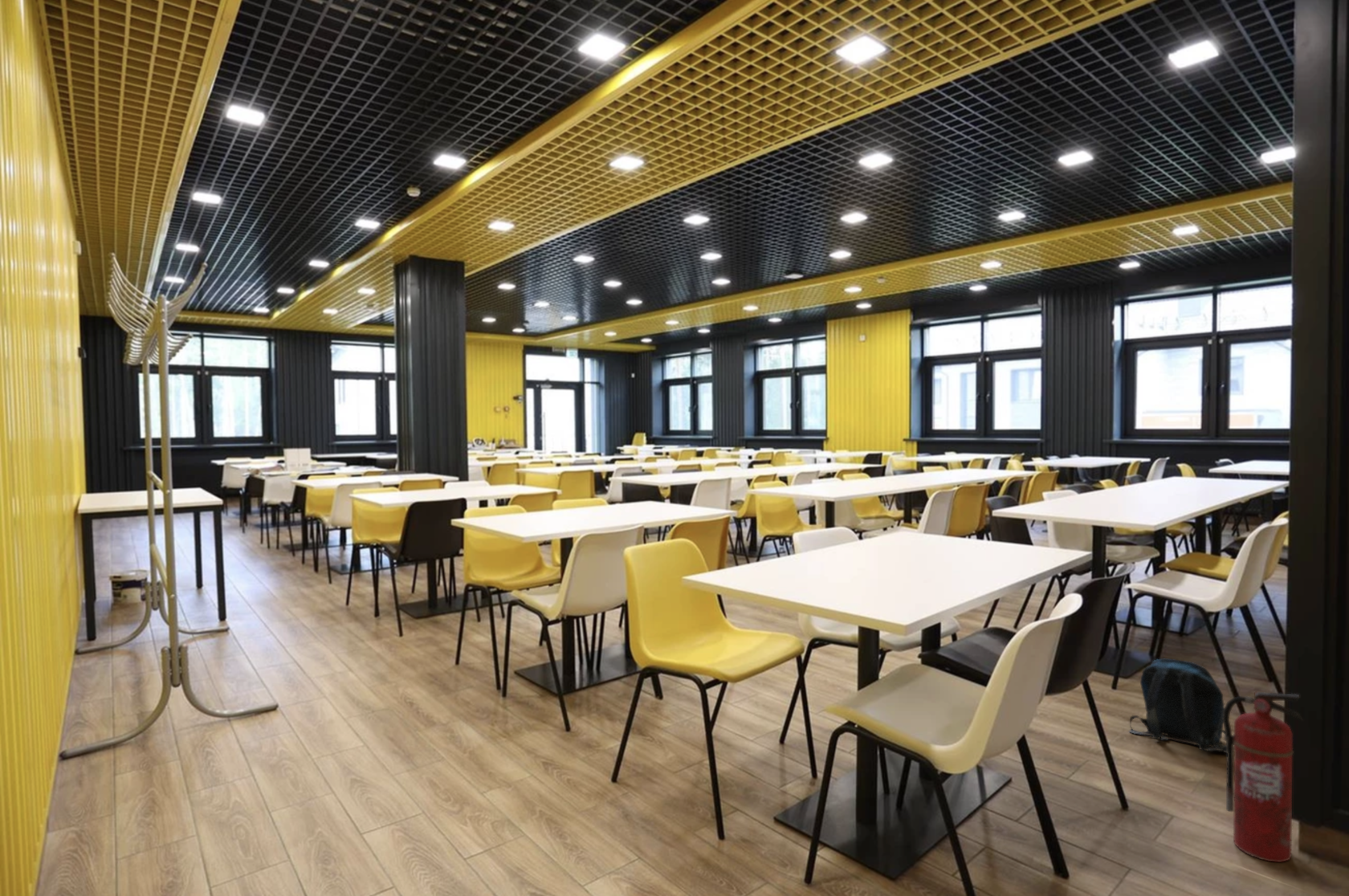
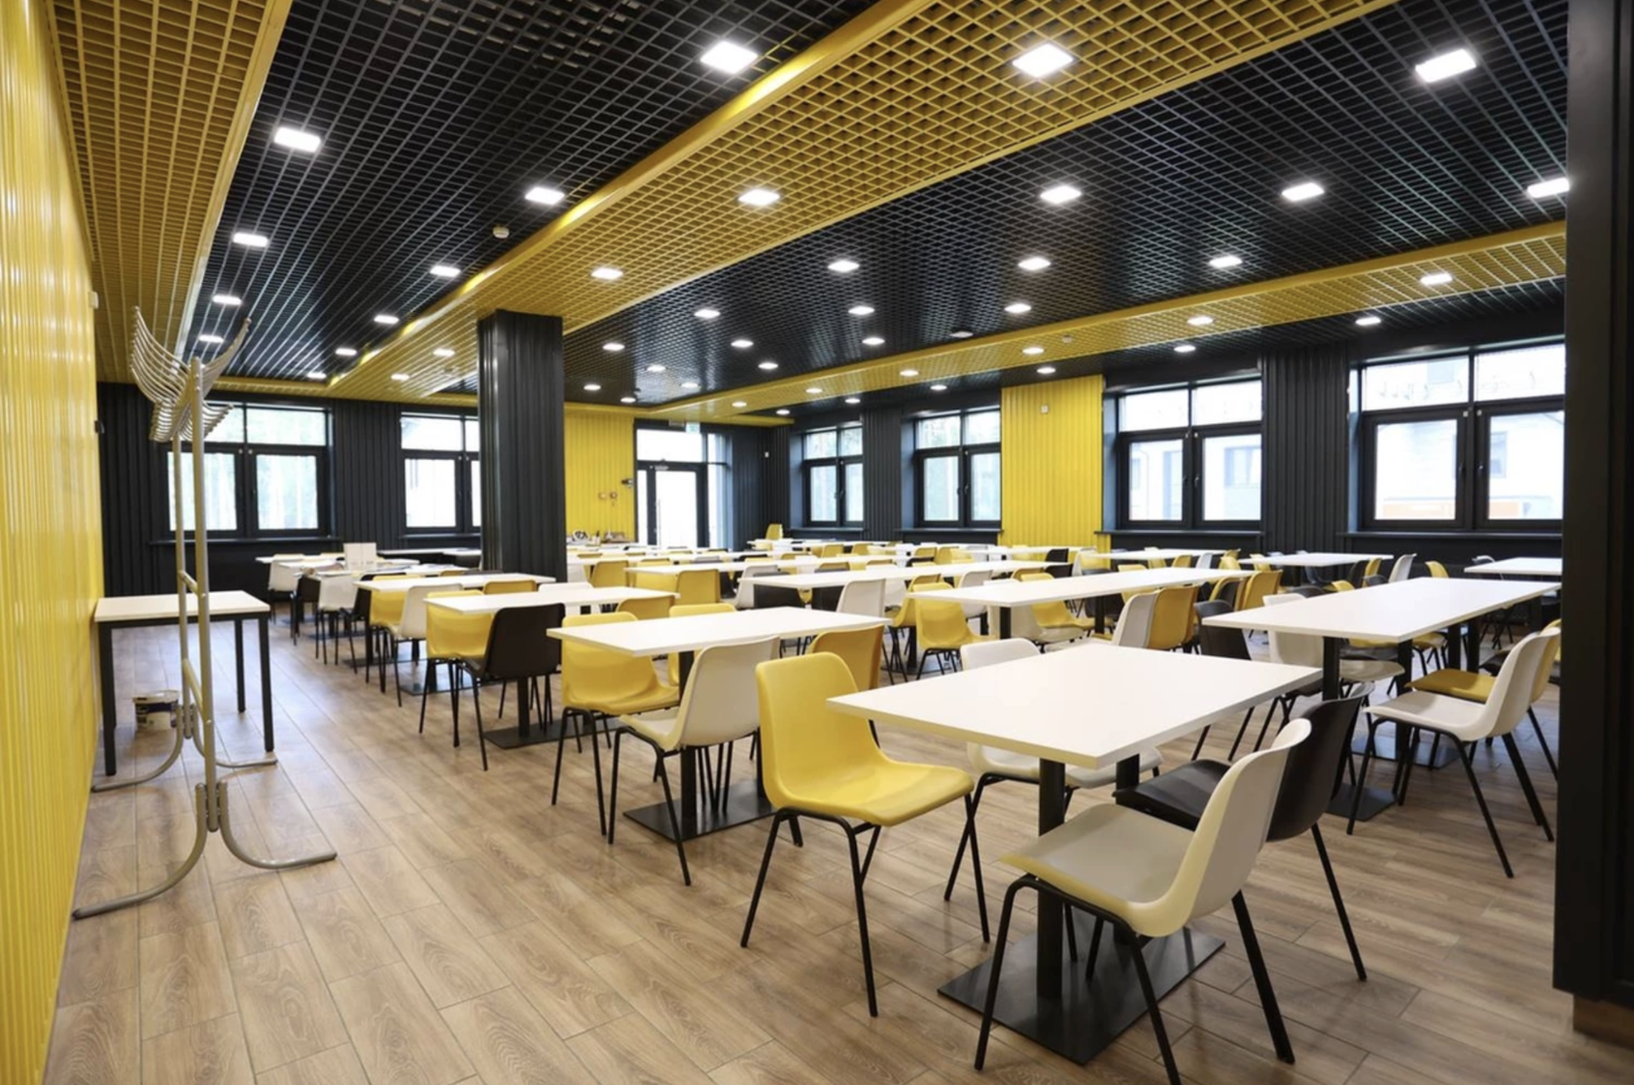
- backpack (1180, 702)
- fire extinguisher (1261, 769)
